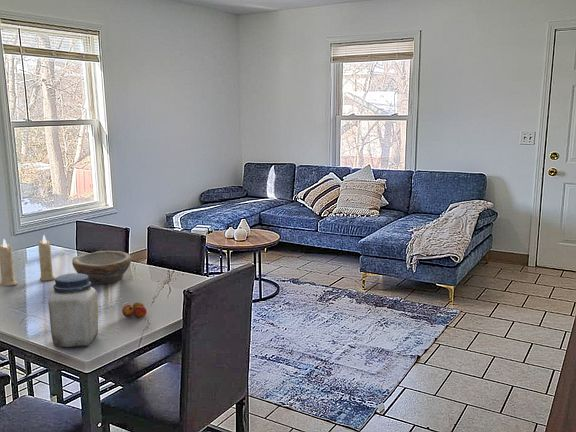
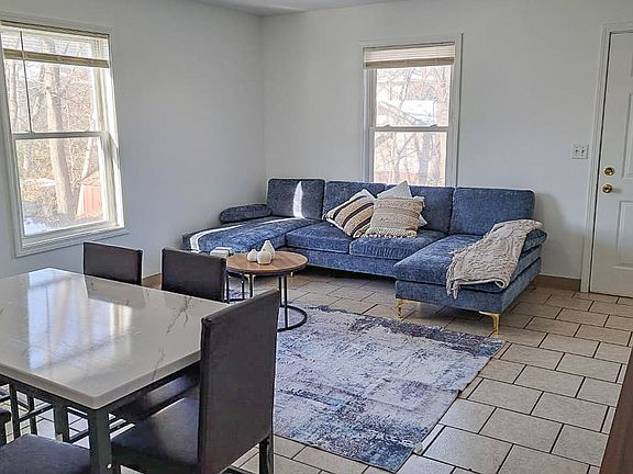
- candle (39, 257)
- apple (134, 309)
- jar (74, 308)
- bowl (102, 268)
